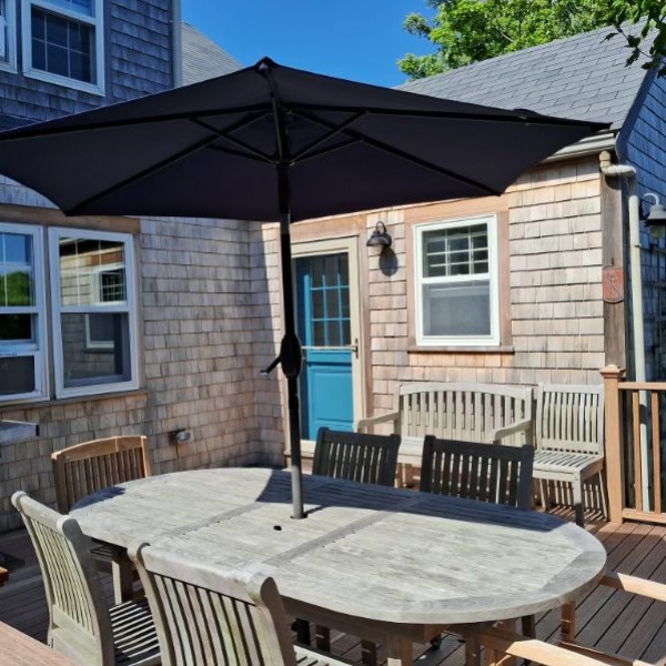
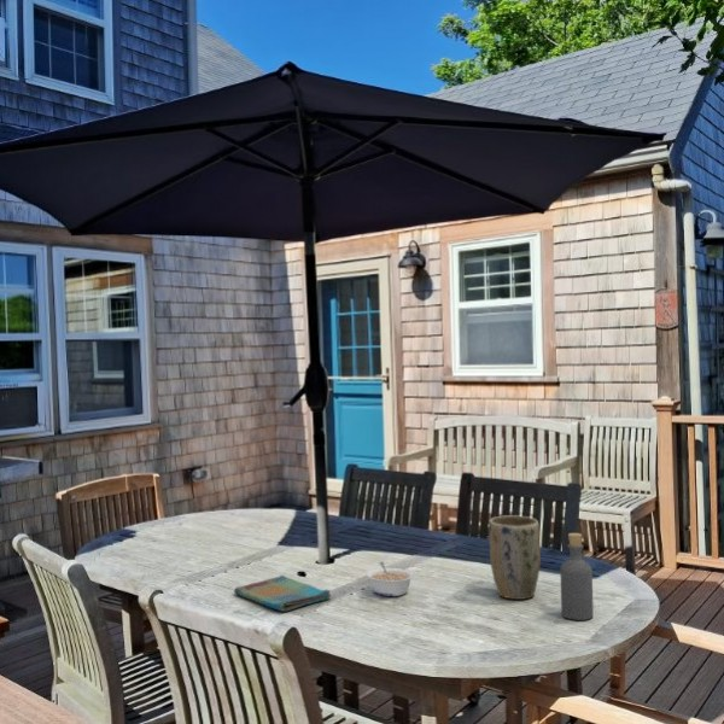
+ legume (389, 580)
+ plant pot (514, 556)
+ bottle (576, 574)
+ dish towel (281, 591)
